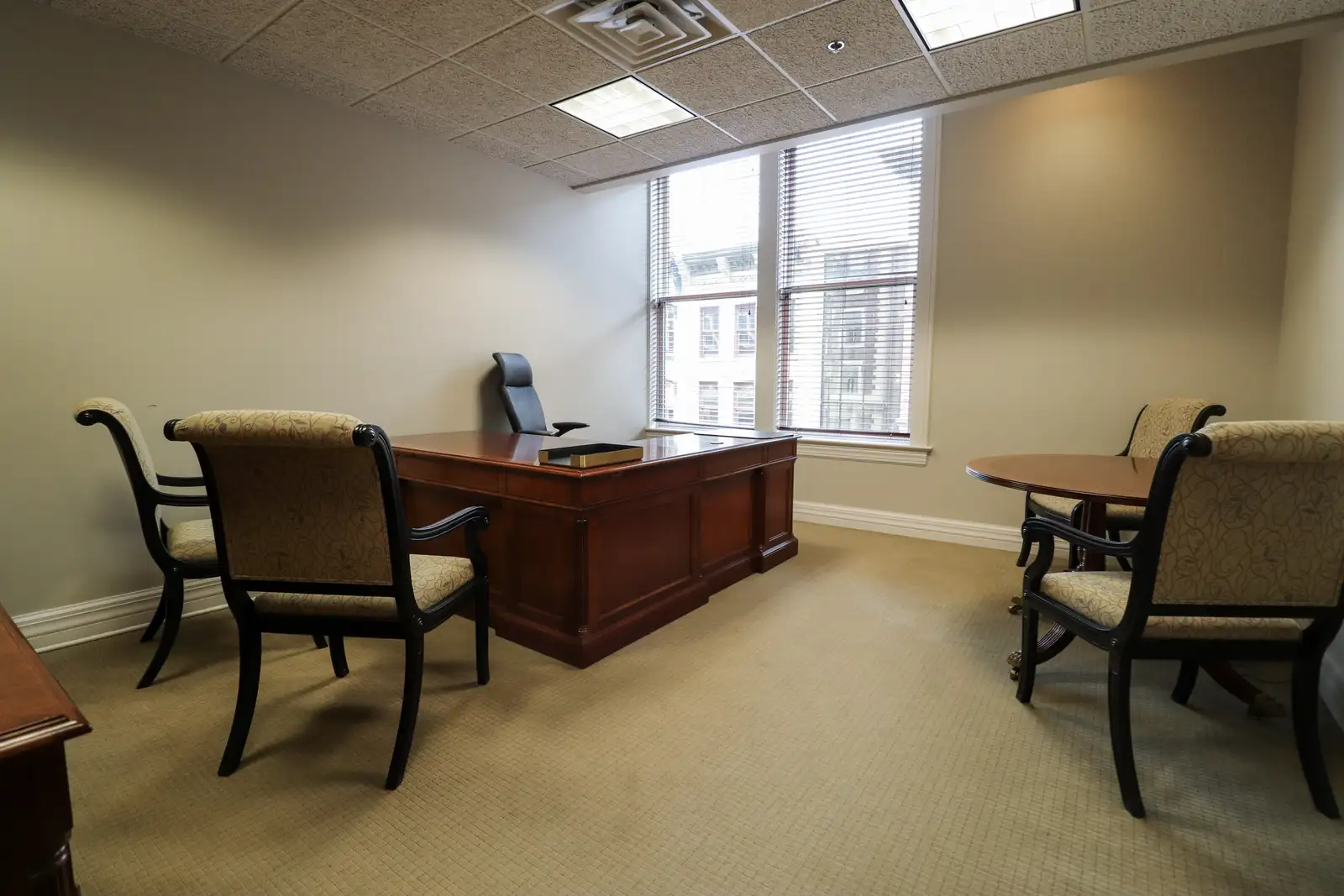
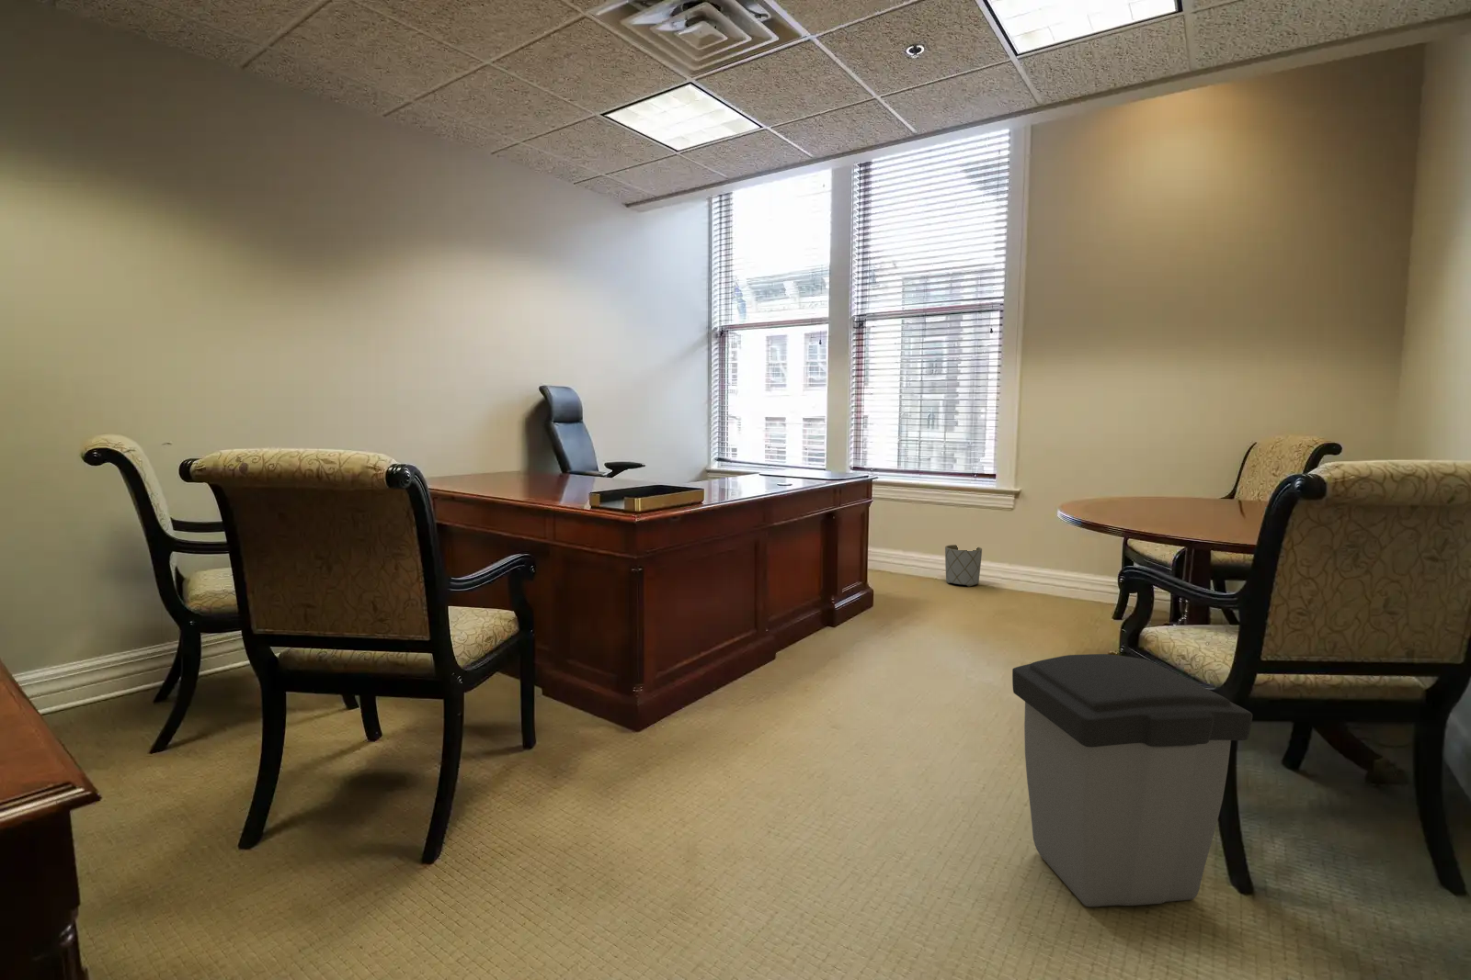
+ planter (962, 564)
+ trash can (1120, 777)
